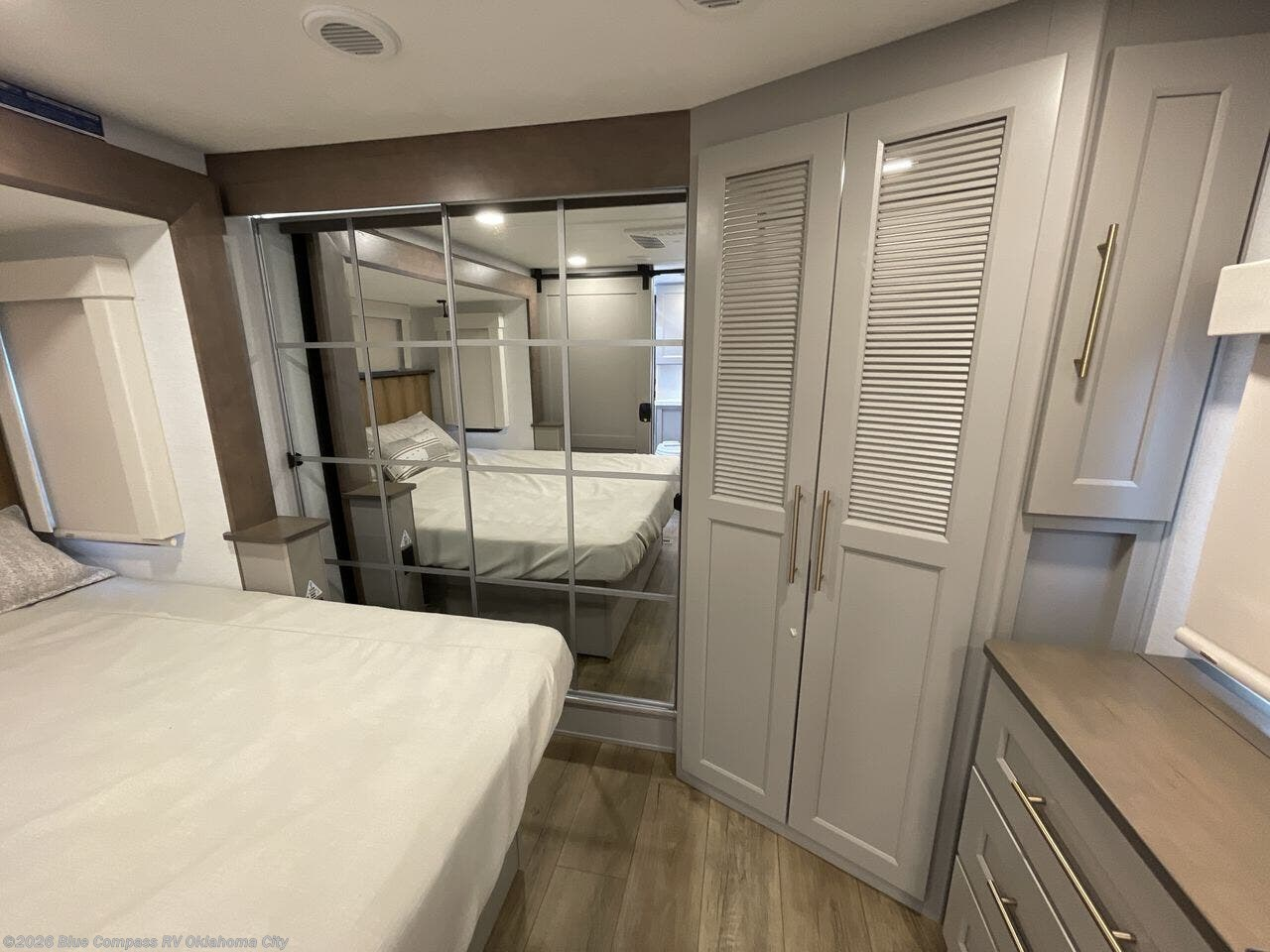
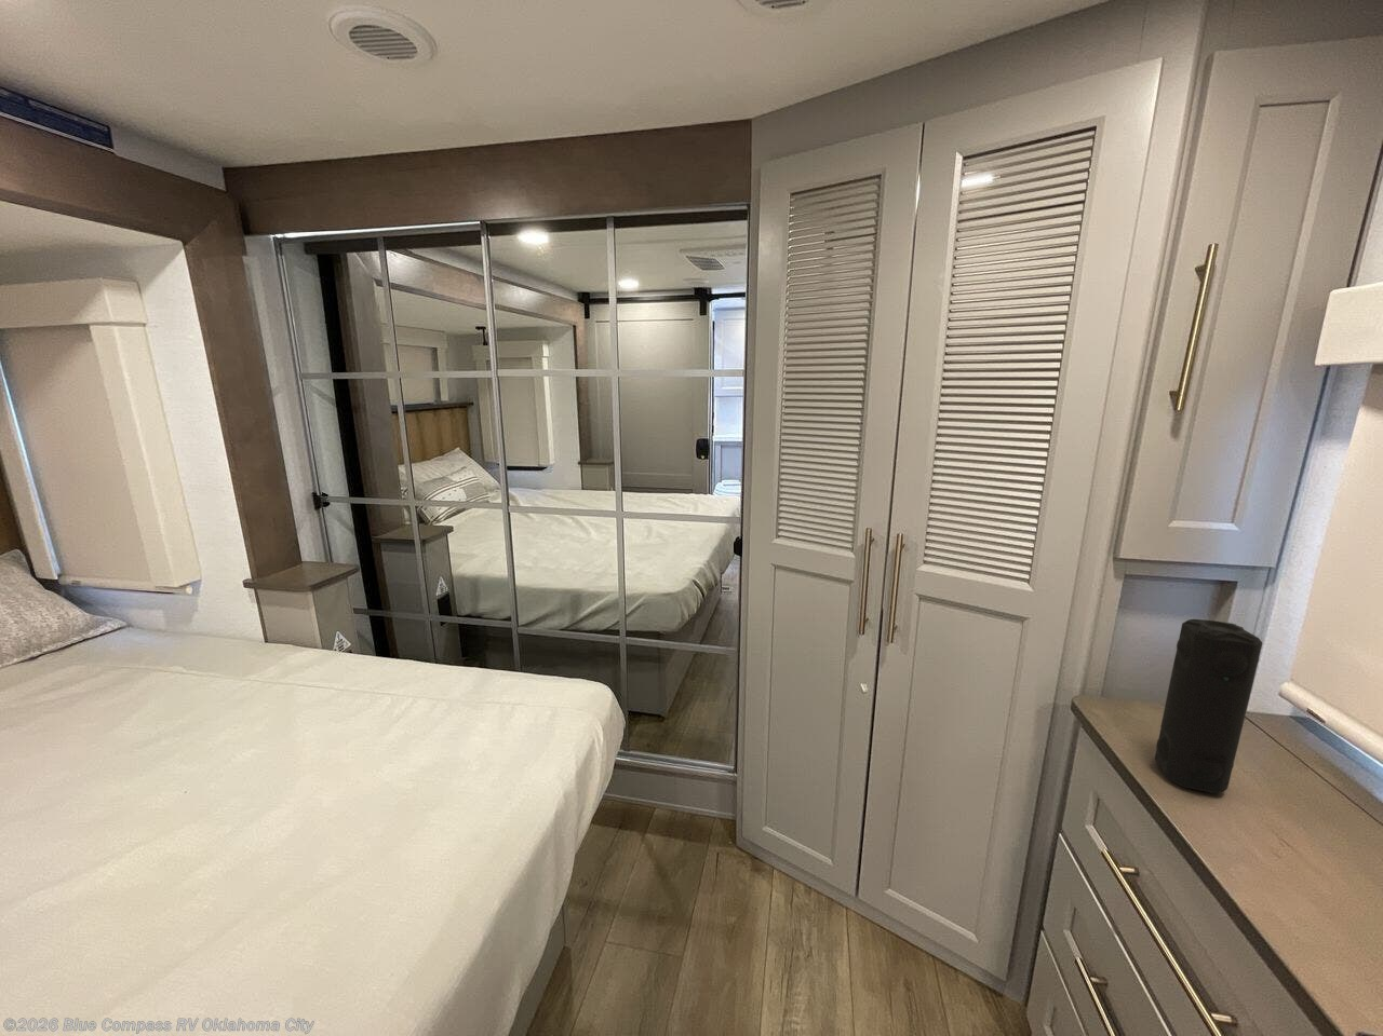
+ speaker (1204, 704)
